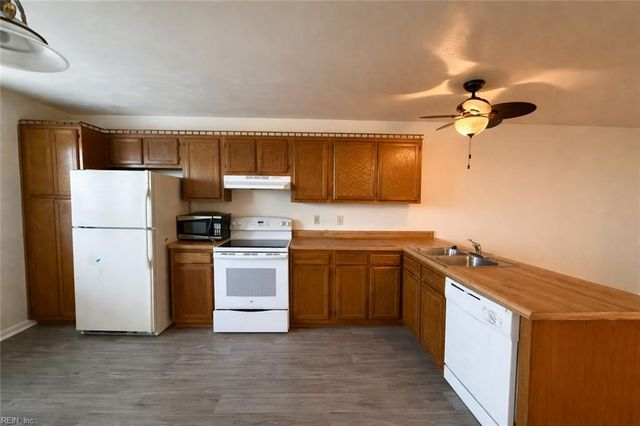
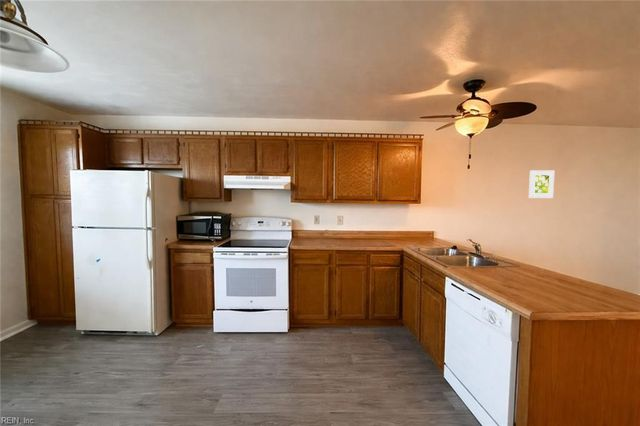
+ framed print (541, 184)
